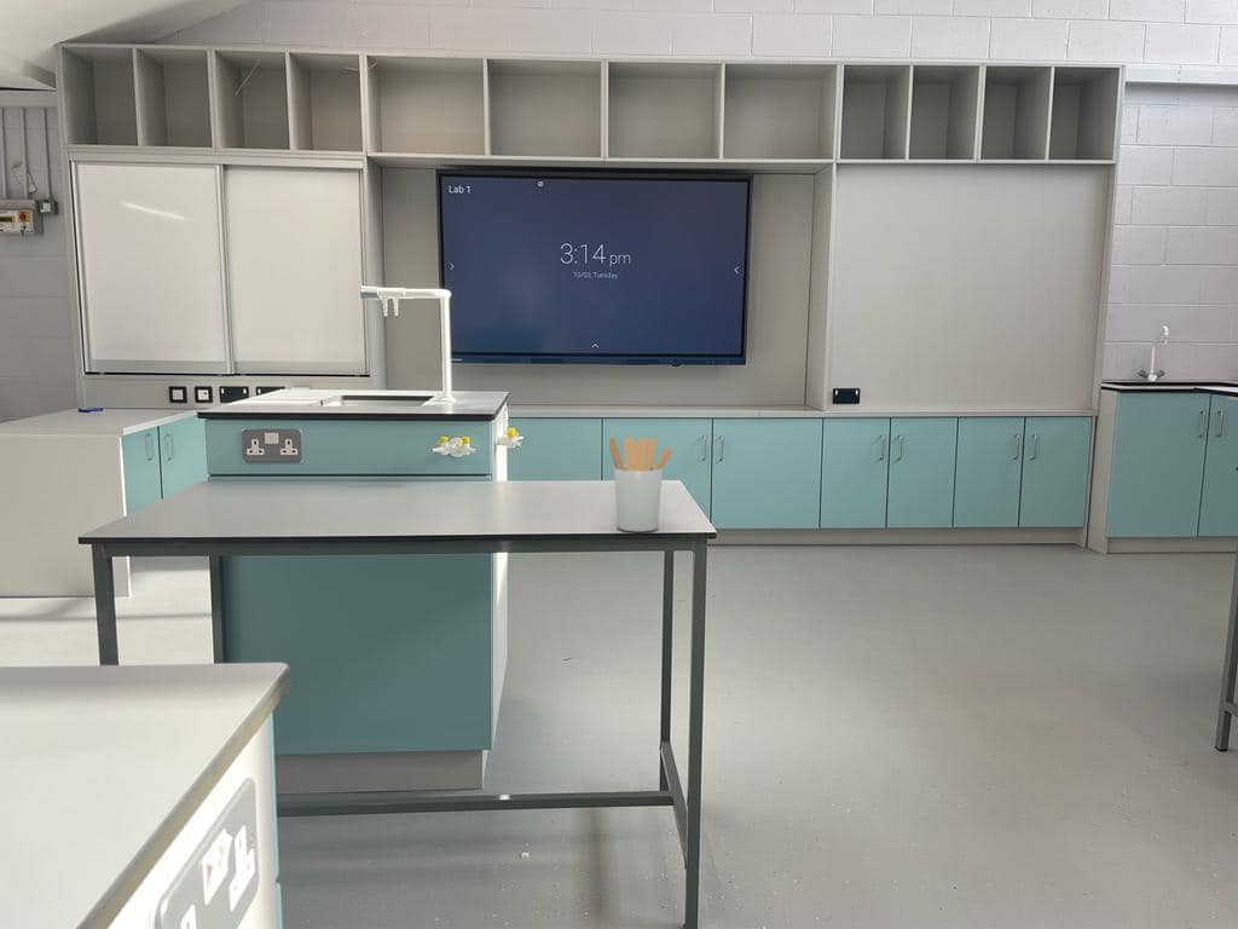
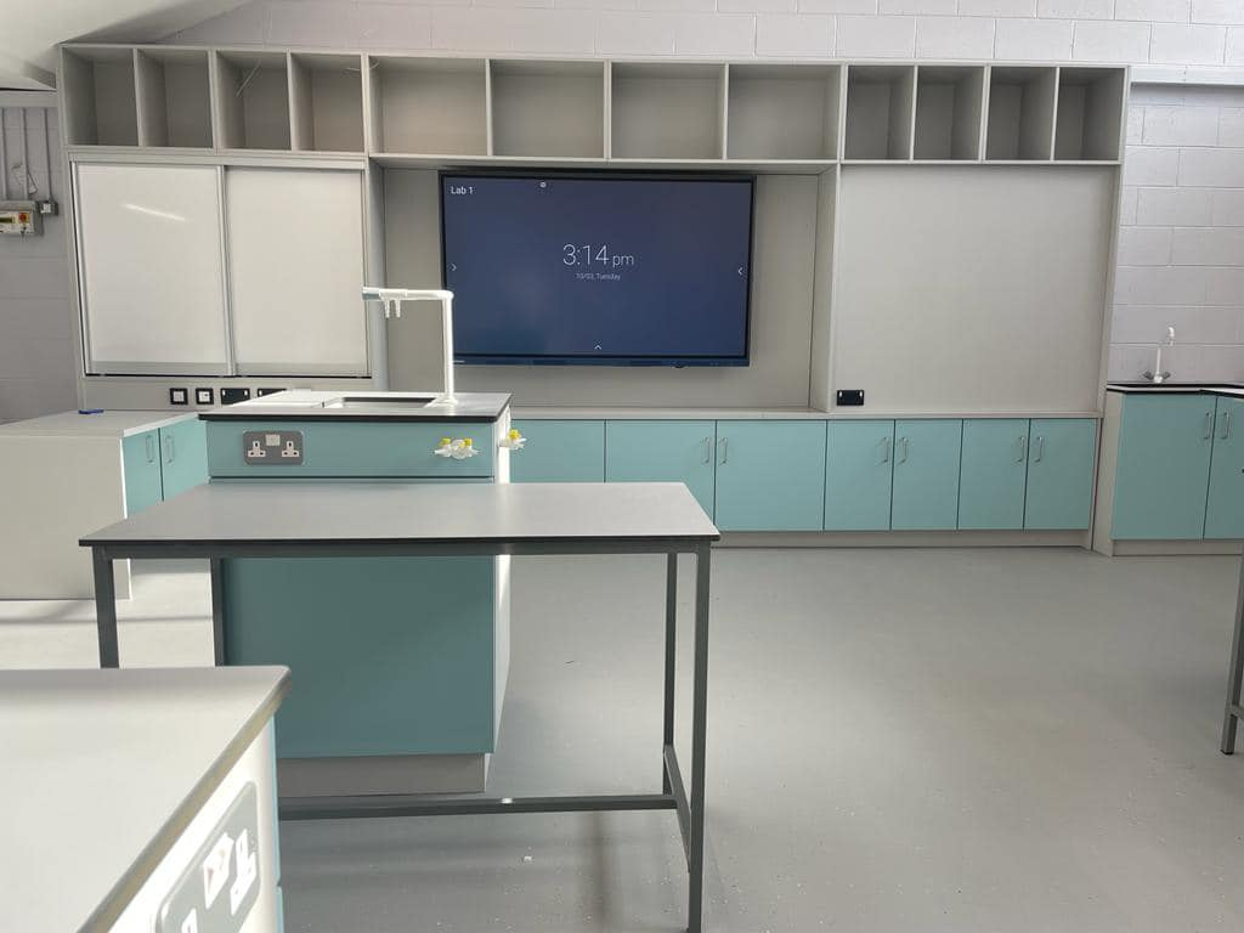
- utensil holder (637, 480)
